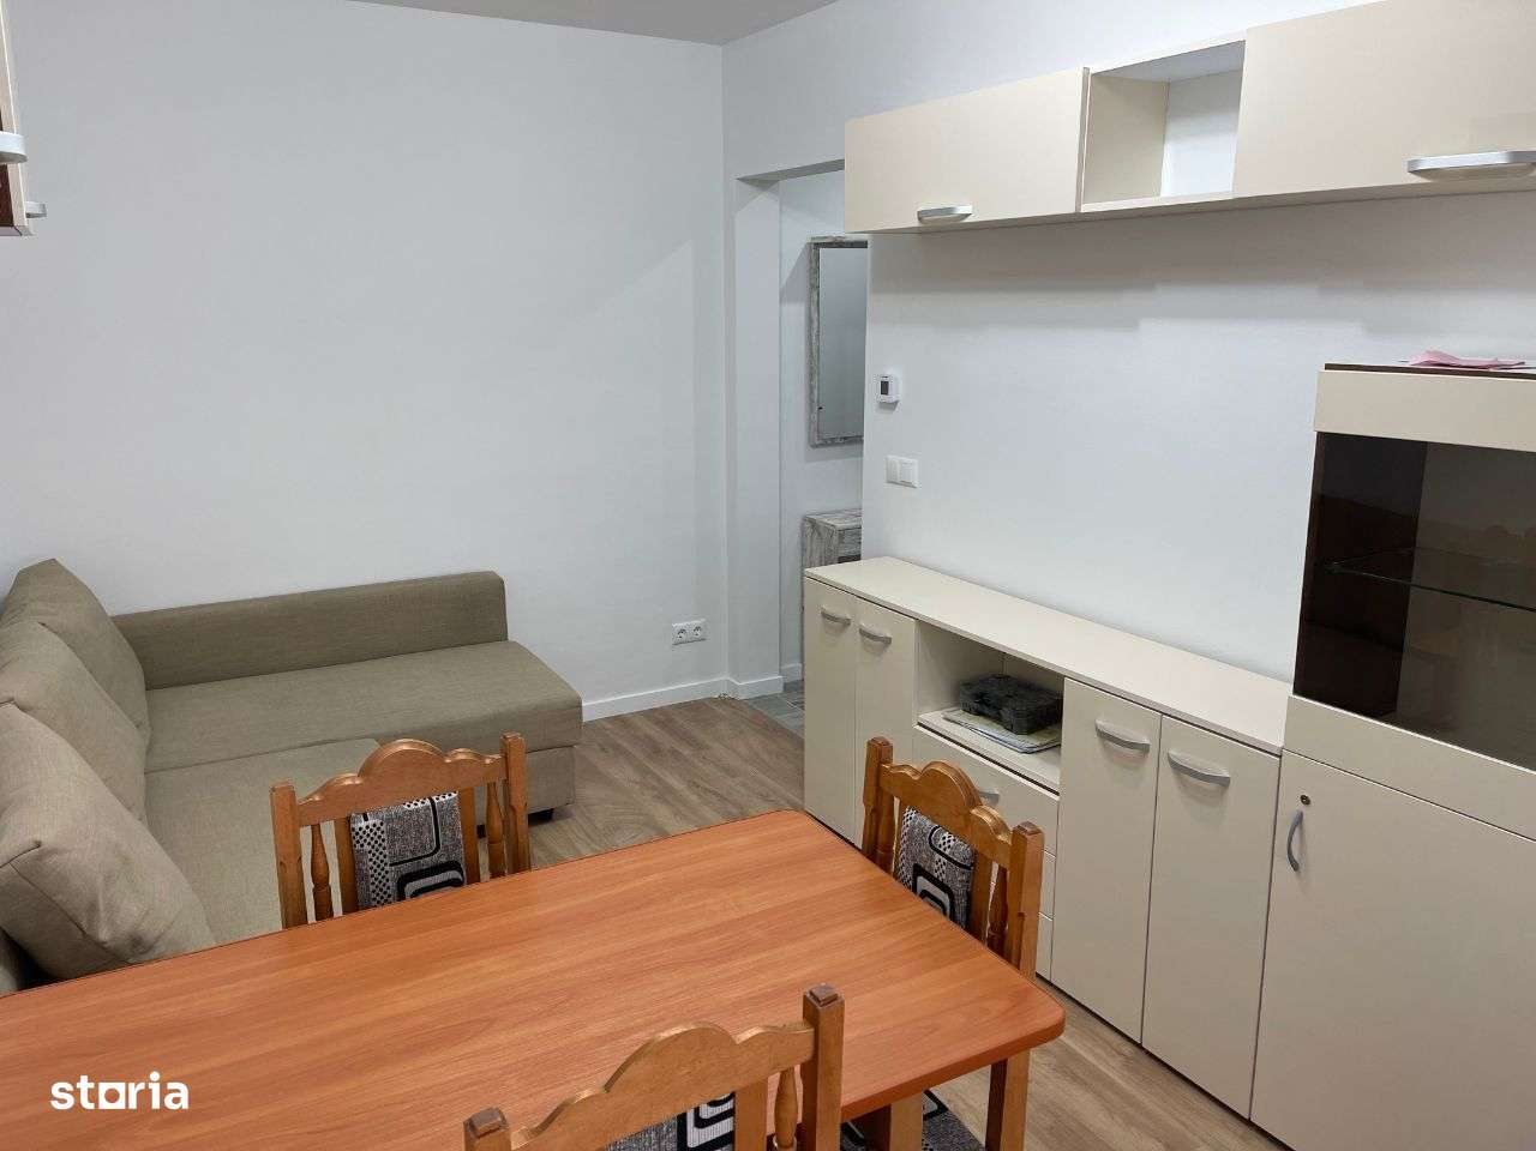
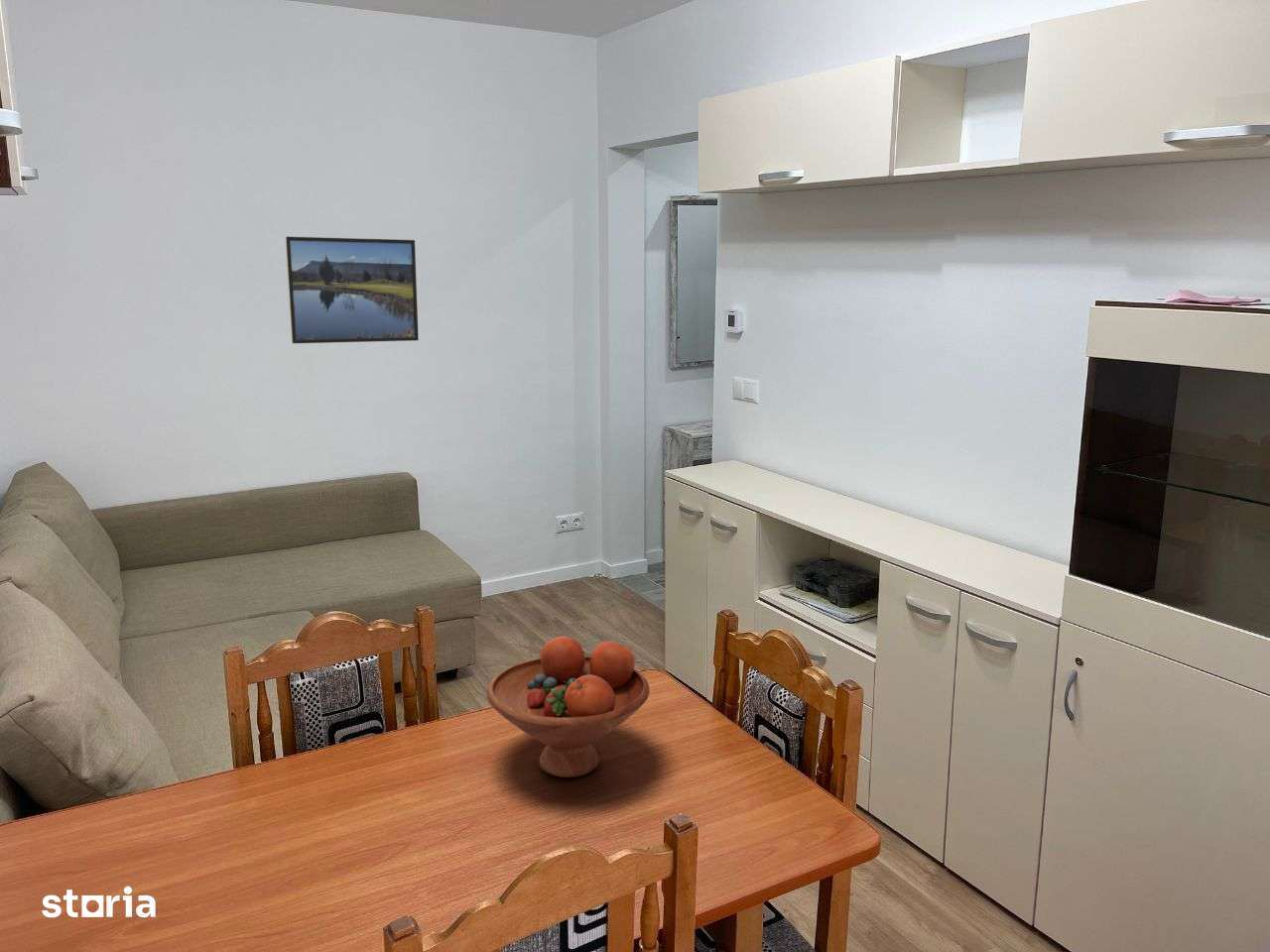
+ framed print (354, 291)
+ fruit bowl (569, 710)
